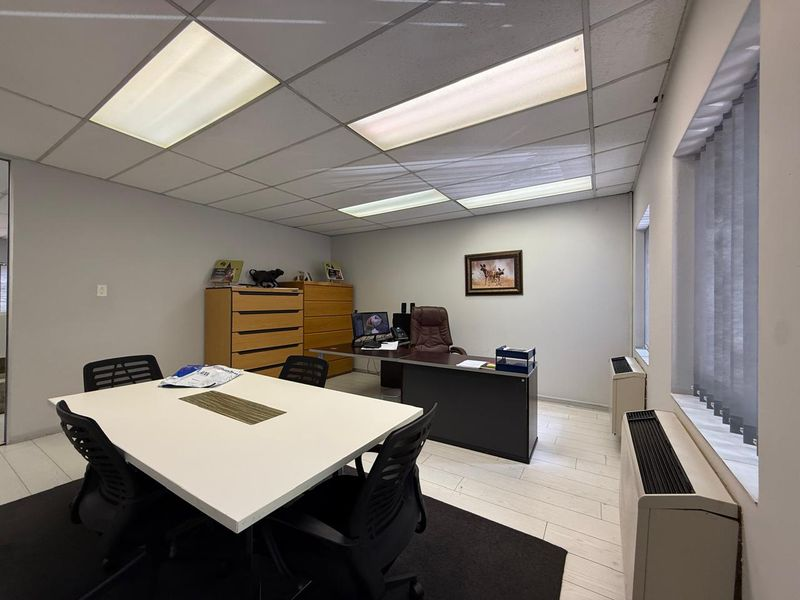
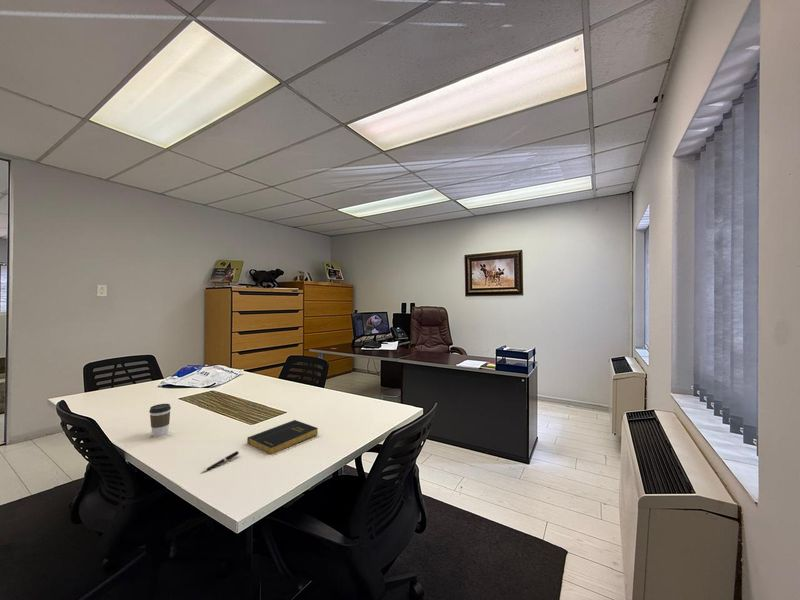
+ coffee cup (160, 420)
+ book (282, 436)
+ pen (220, 461)
